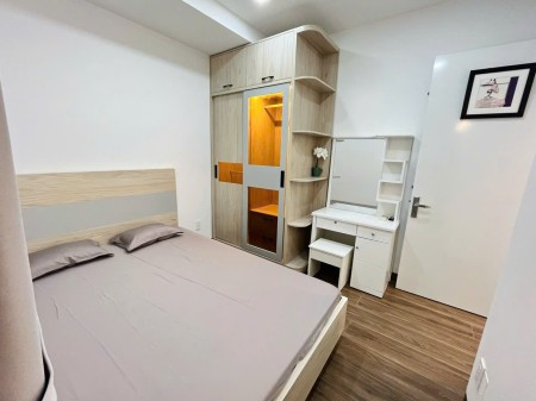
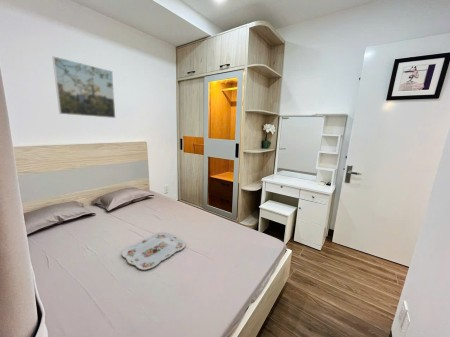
+ serving tray (155, 248)
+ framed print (87, 91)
